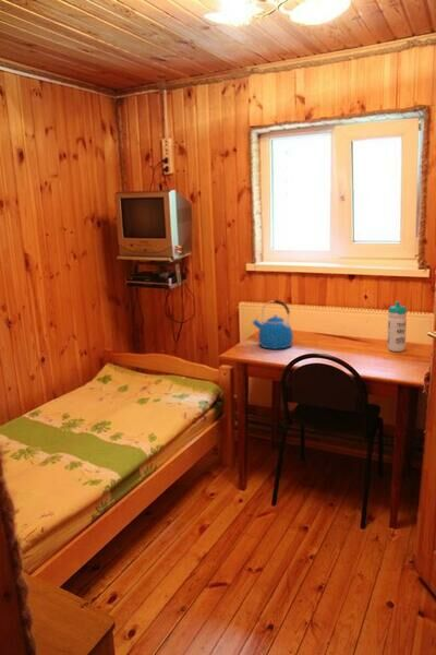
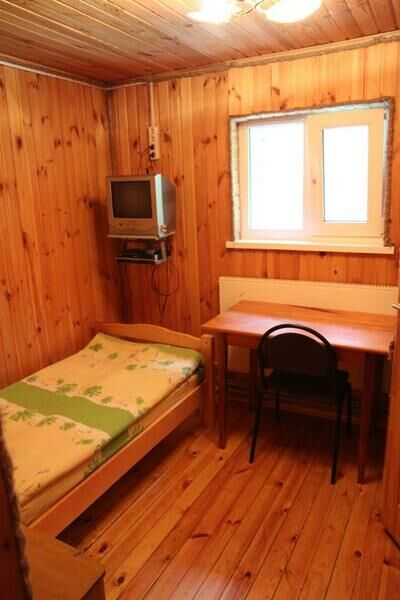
- water bottle (397, 325)
- kettle (271, 322)
